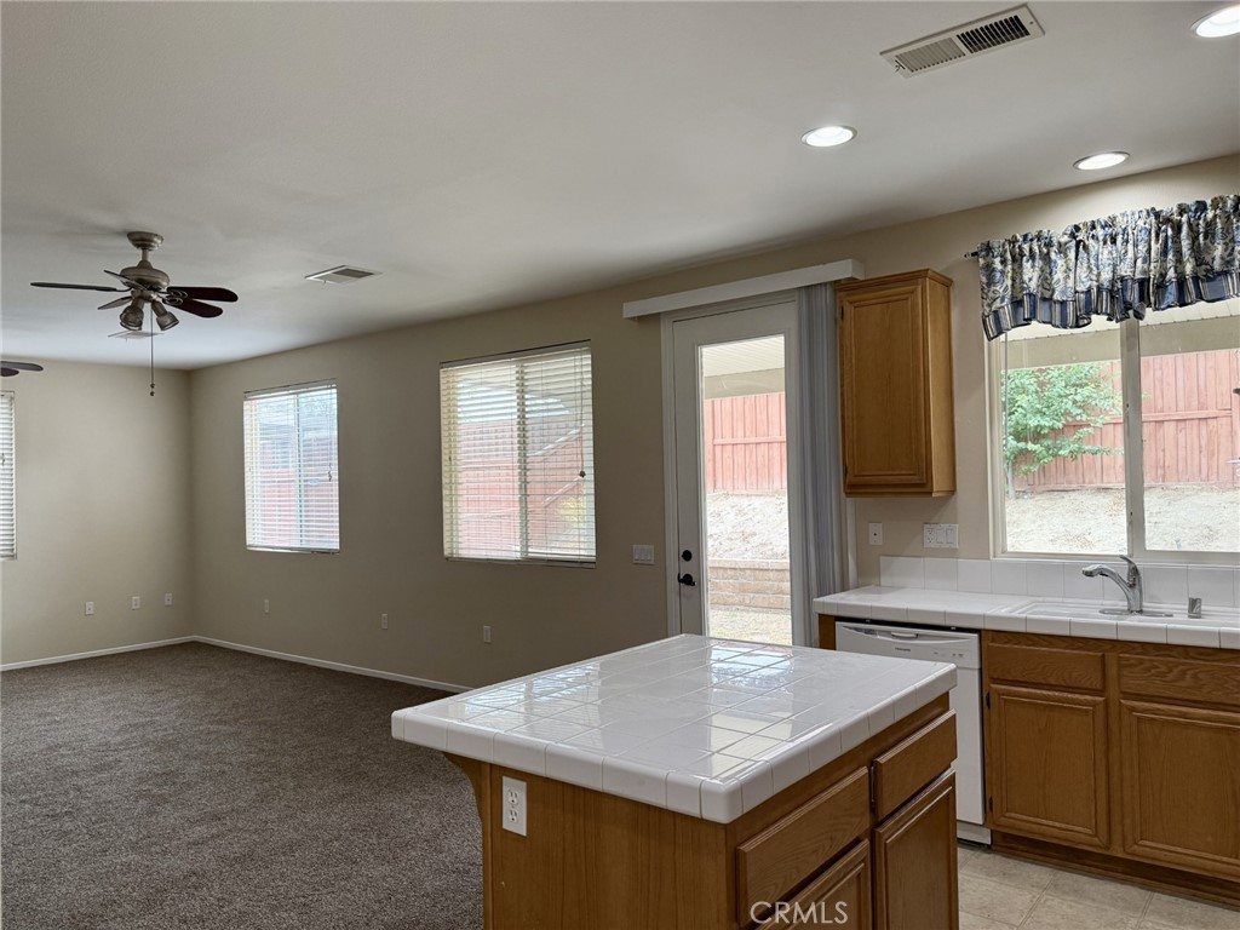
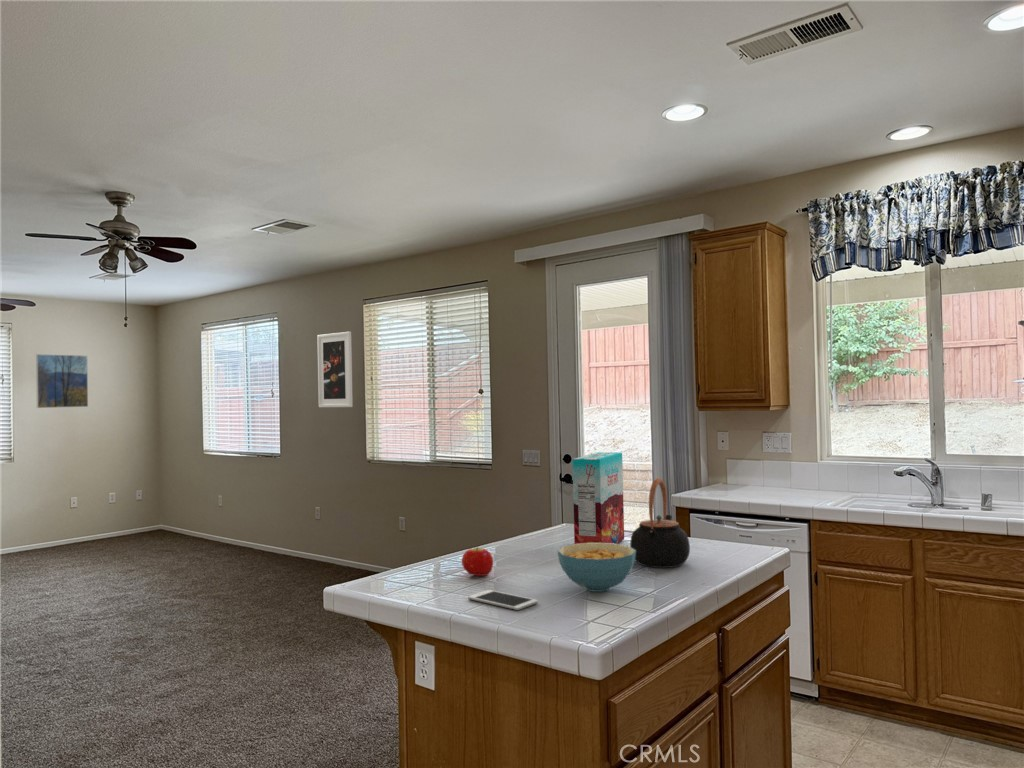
+ cereal bowl (597, 569)
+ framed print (62, 381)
+ cereal box (599, 500)
+ cell phone (502, 599)
+ teapot (660, 519)
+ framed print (334, 370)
+ fruit (478, 560)
